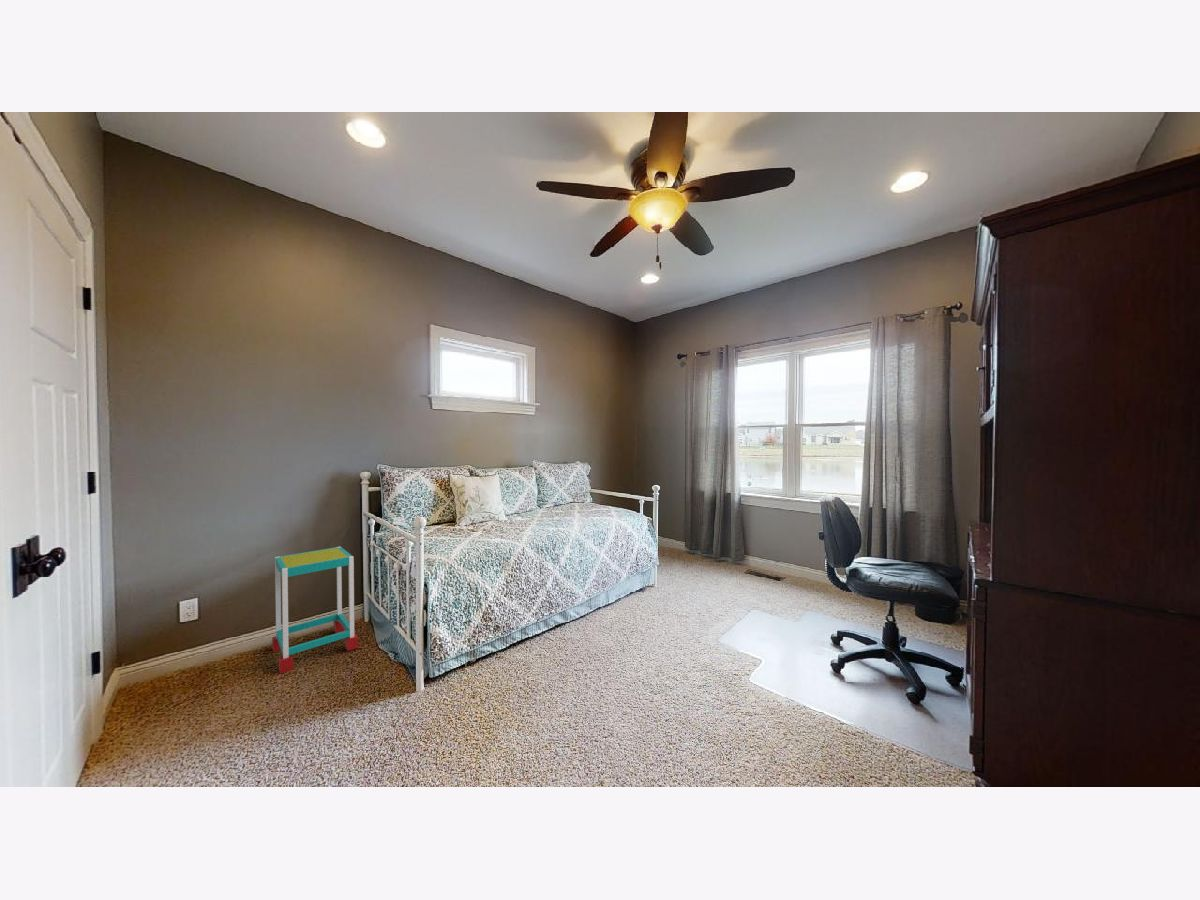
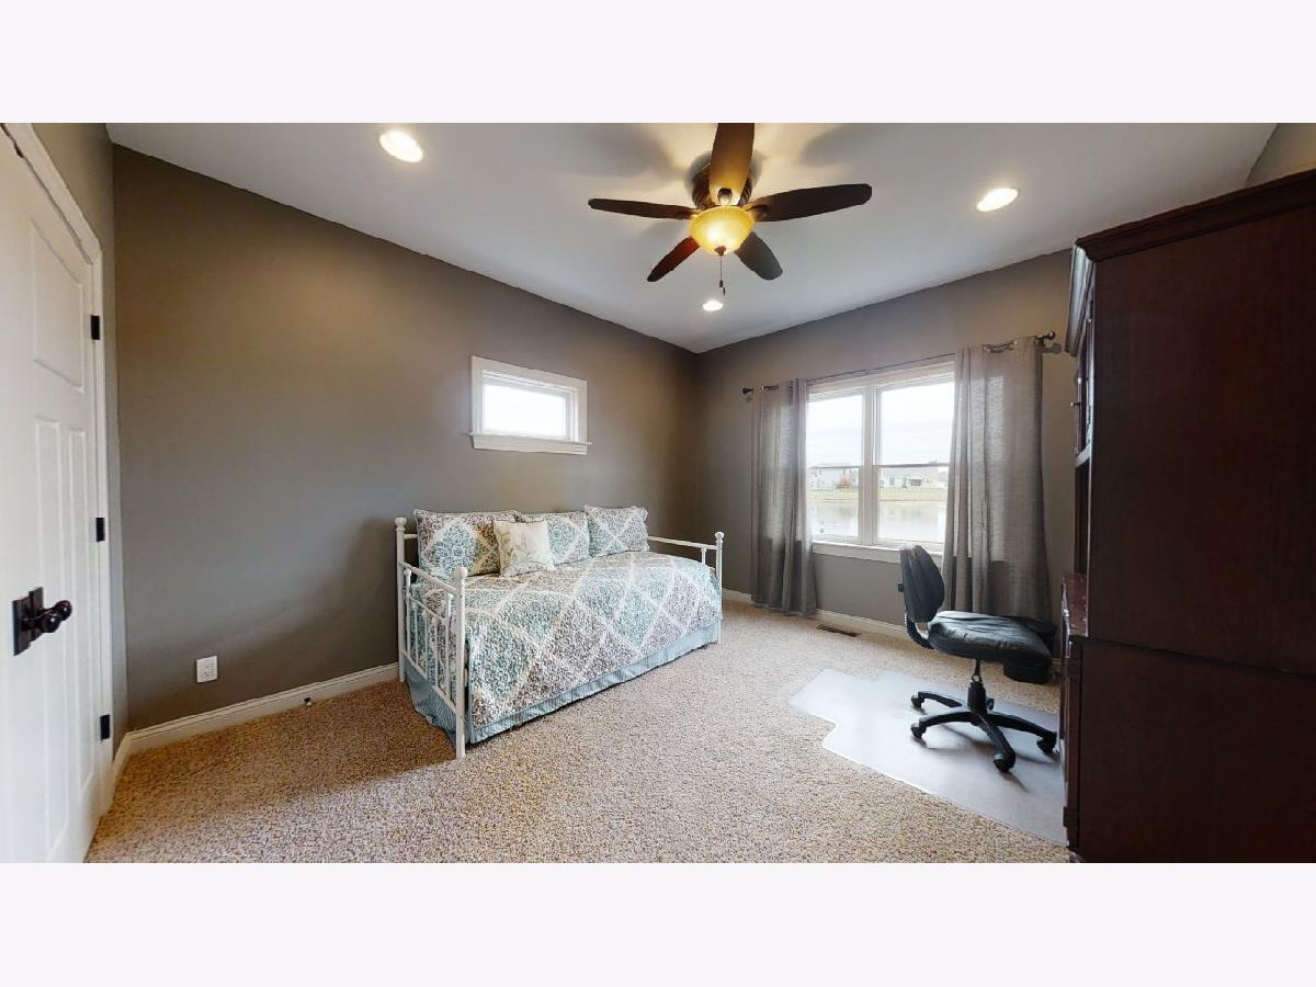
- side table (319, 618)
